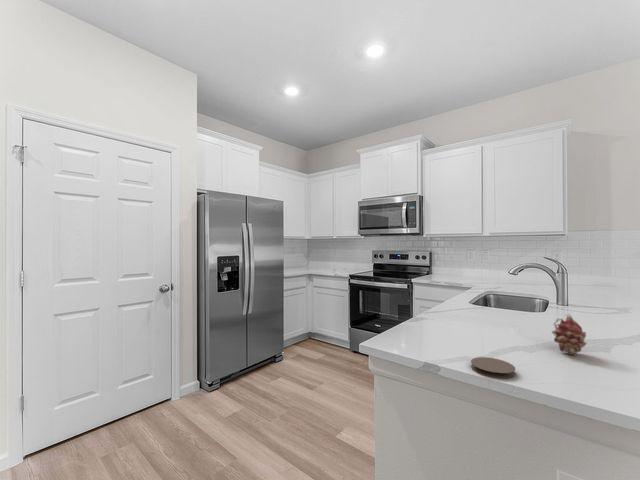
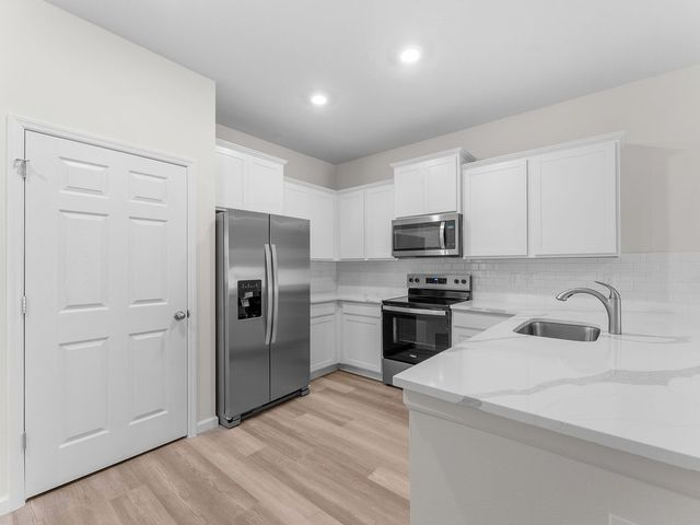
- coaster (492, 367)
- fruit (568, 332)
